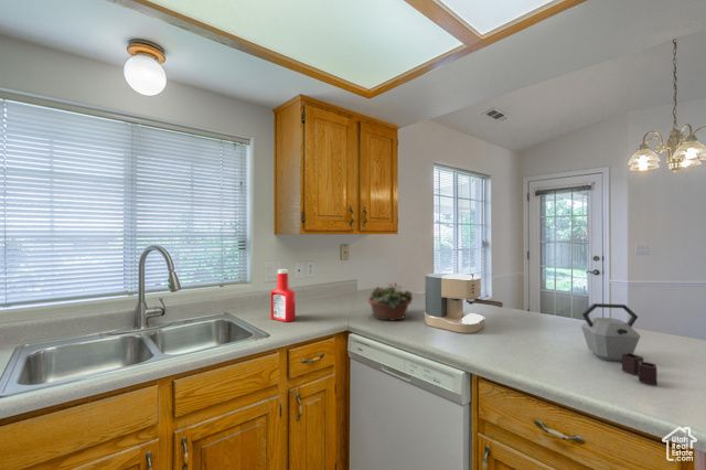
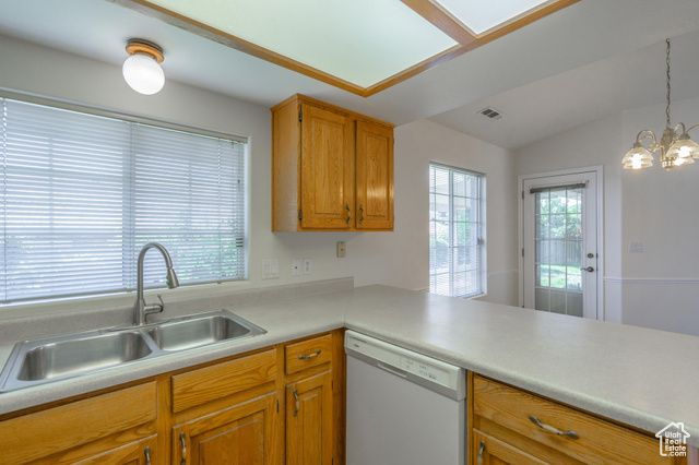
- succulent planter (387, 299)
- coffee maker (461, 299)
- kettle (622, 337)
- soap bottle (282, 293)
